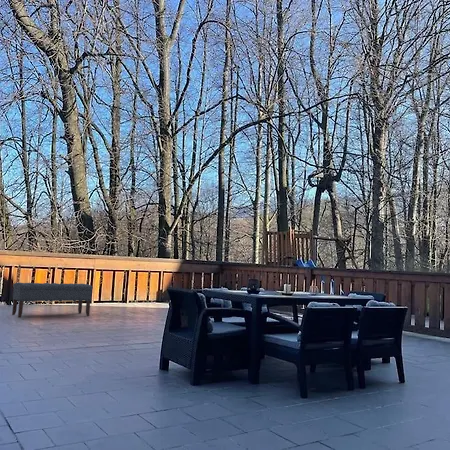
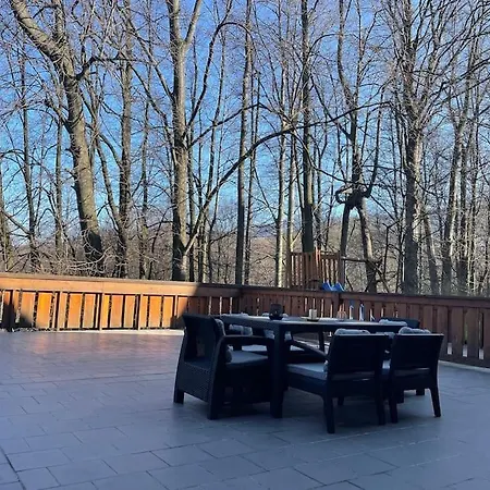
- bench (52, 299)
